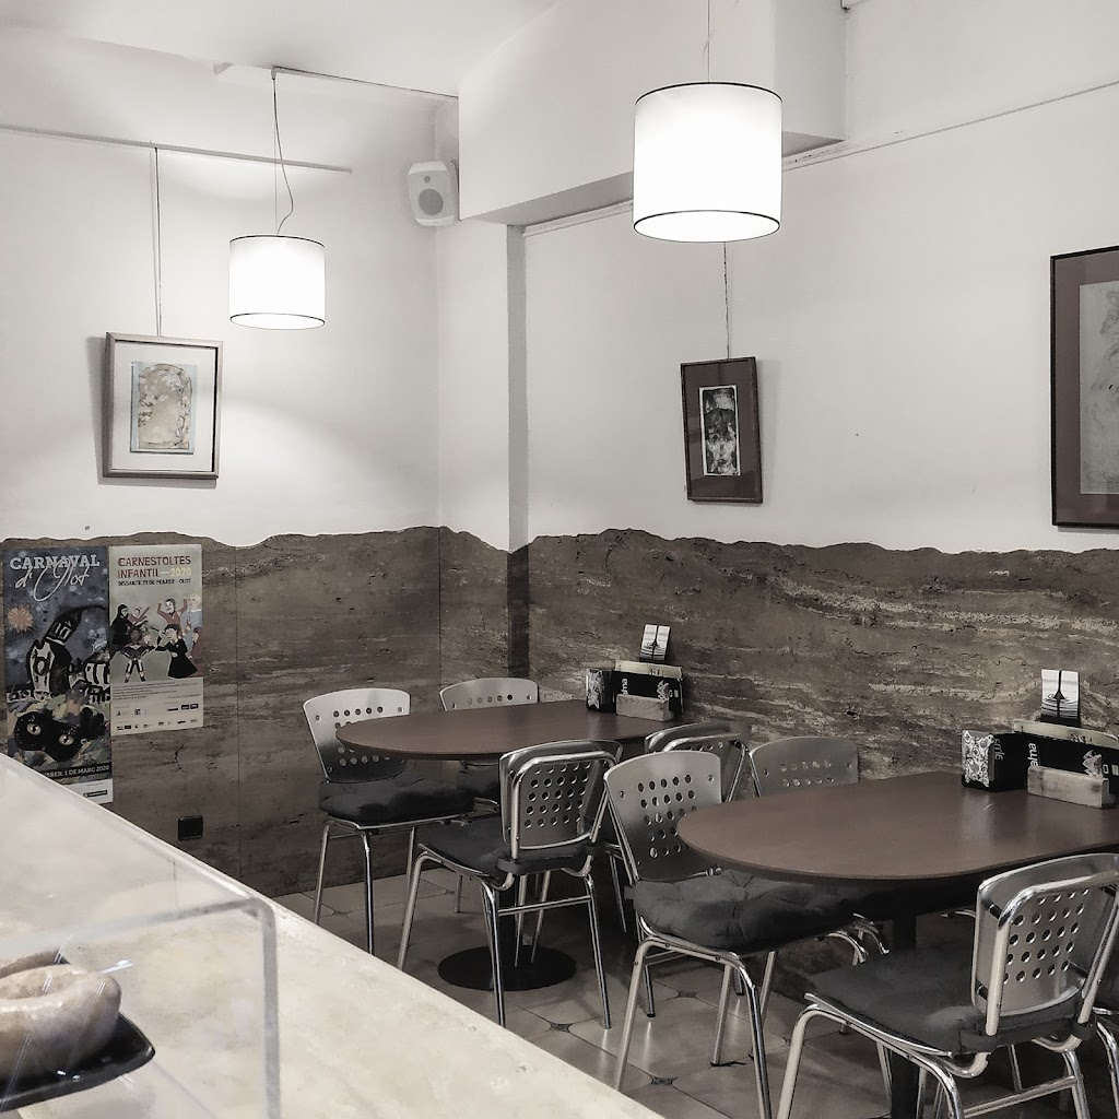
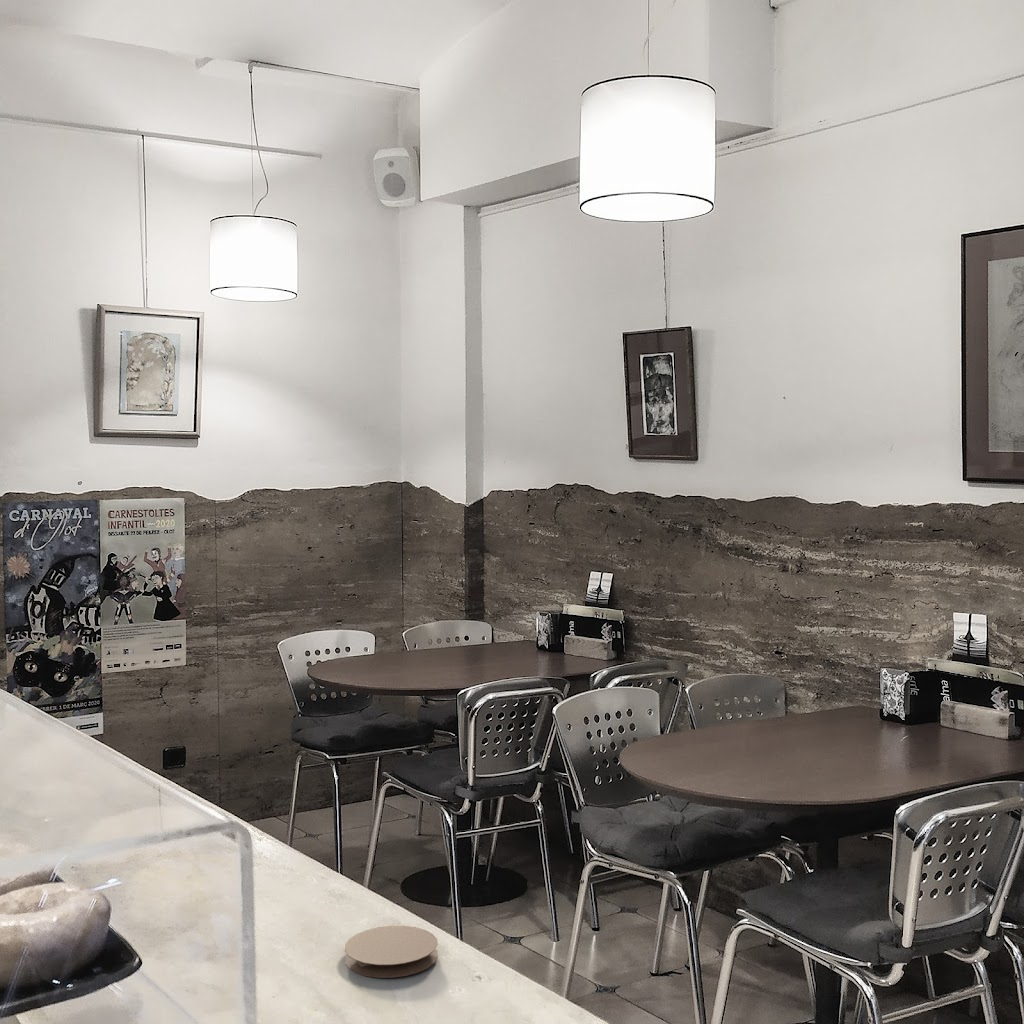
+ coaster (391, 950)
